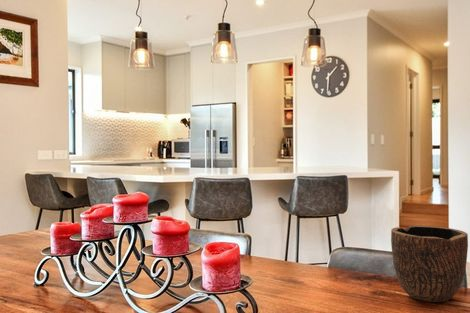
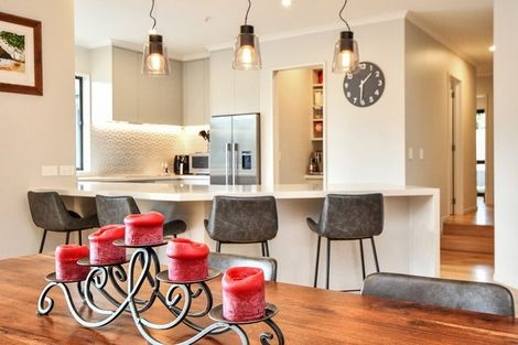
- bowl (428, 263)
